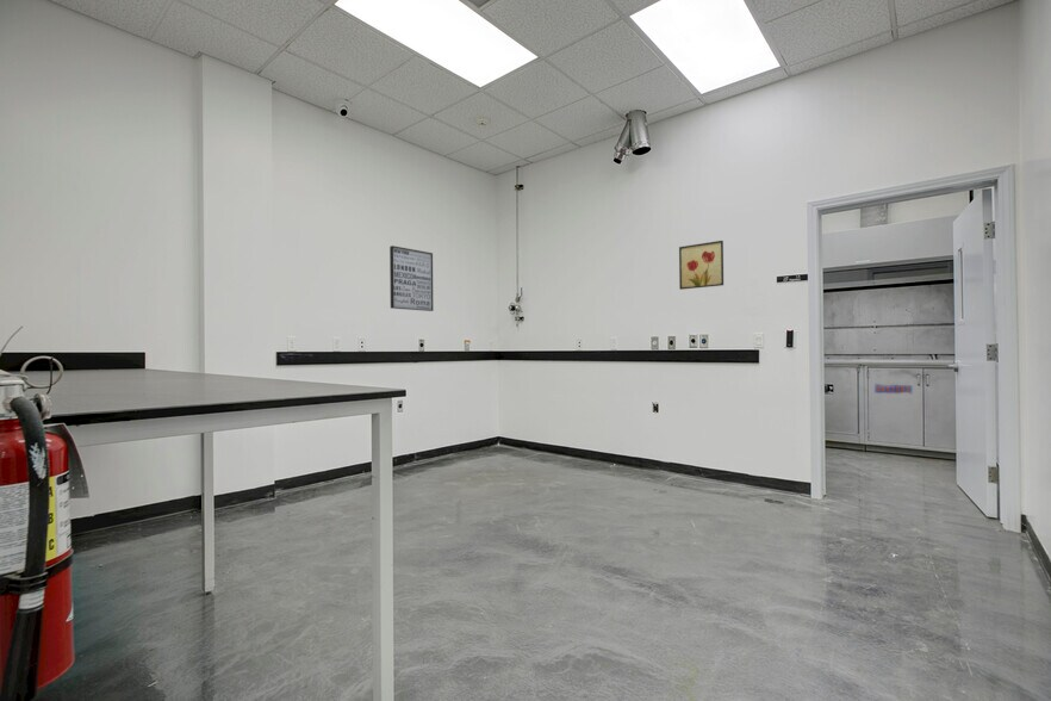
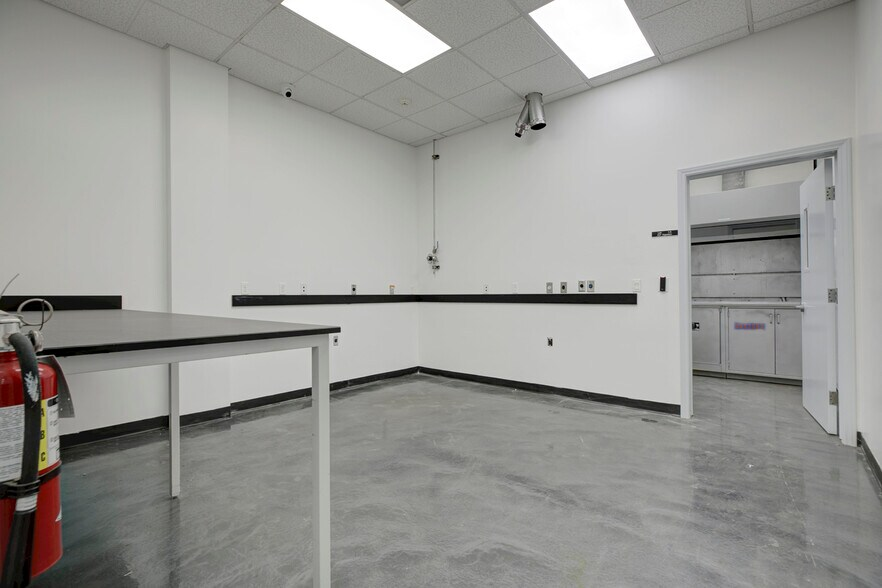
- wall art (701, 265)
- wall art (412, 279)
